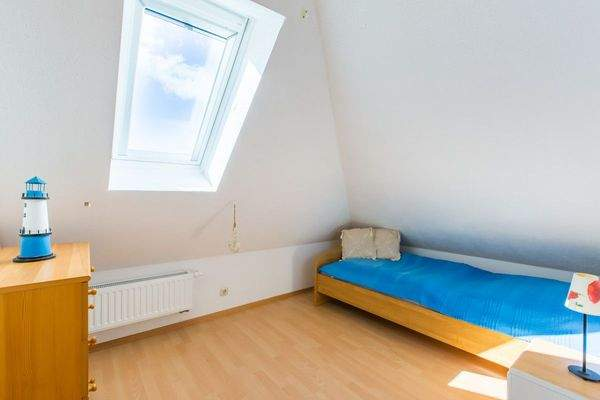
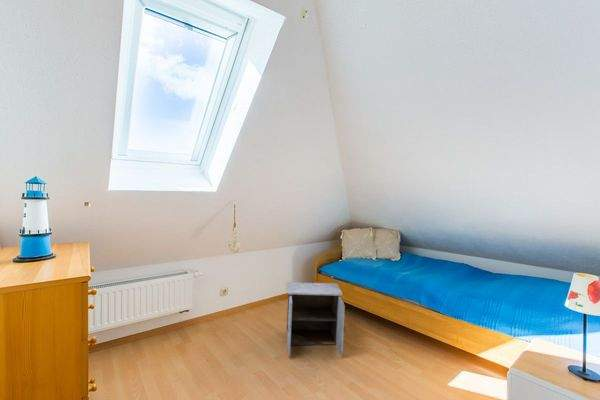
+ nightstand (313, 316)
